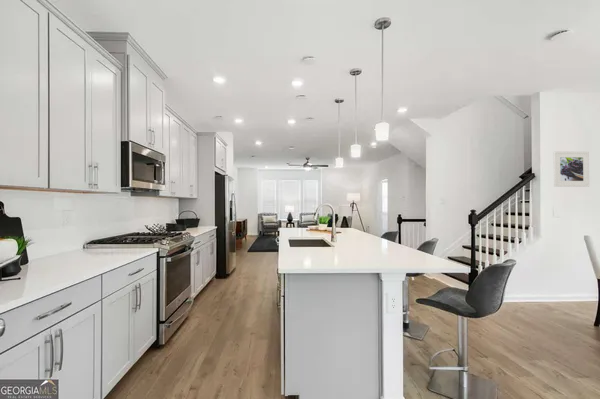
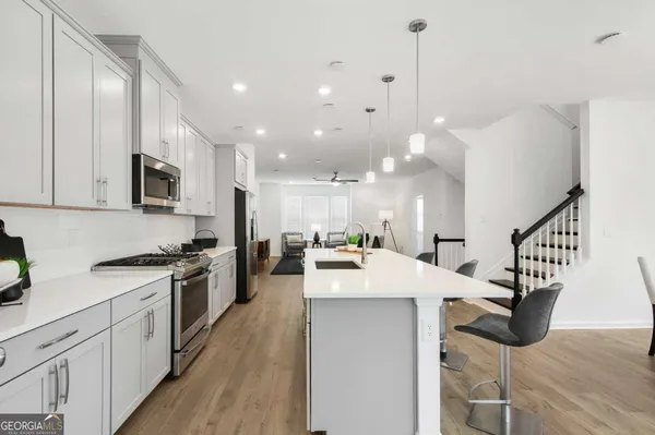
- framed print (571, 169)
